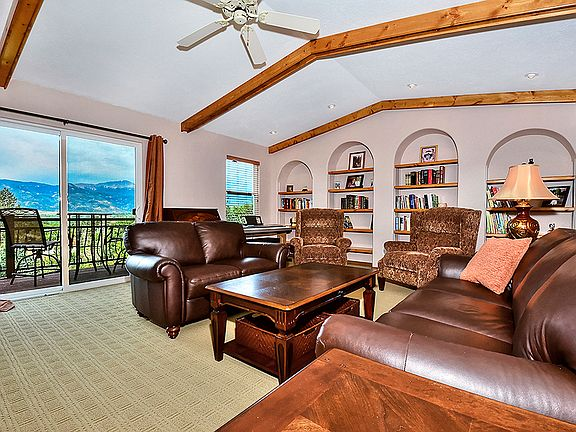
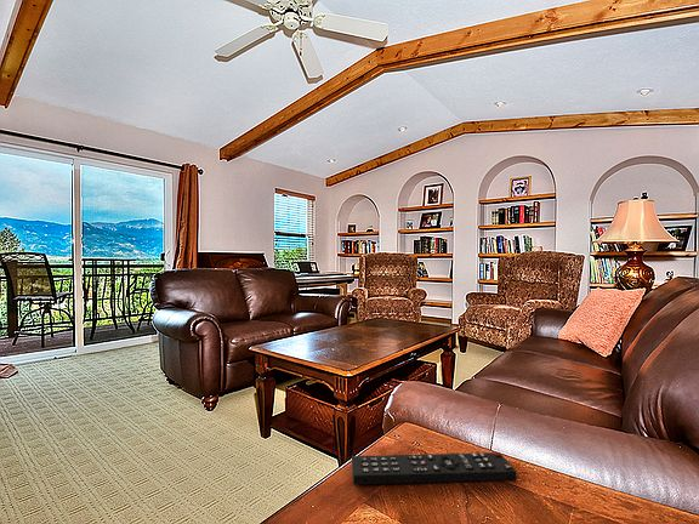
+ remote control (431, 466)
